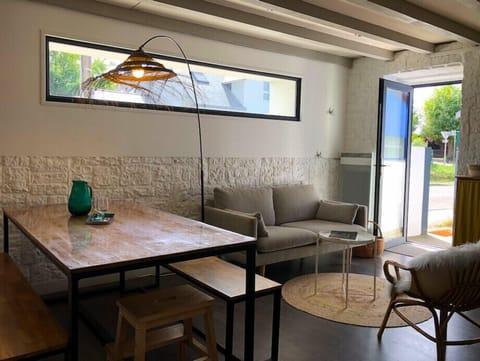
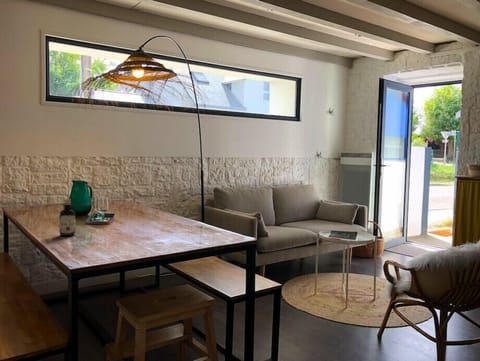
+ bottle (67, 217)
